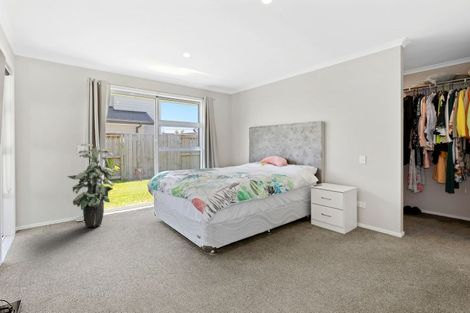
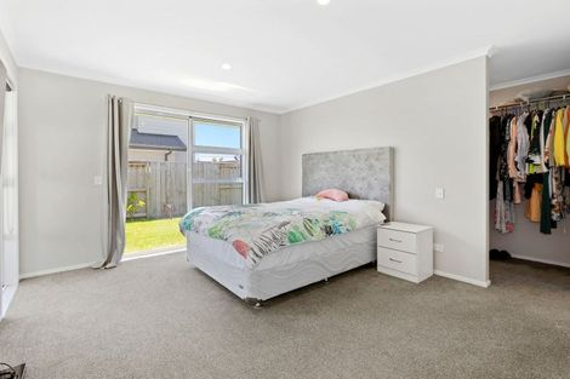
- indoor plant (92, 185)
